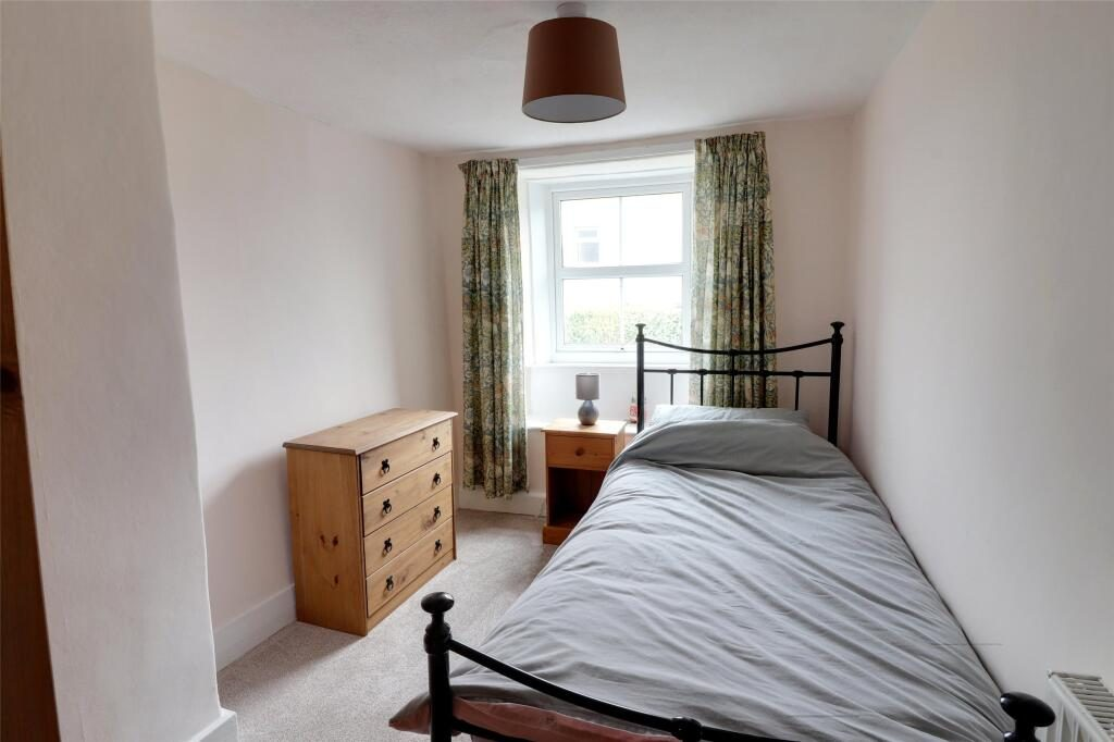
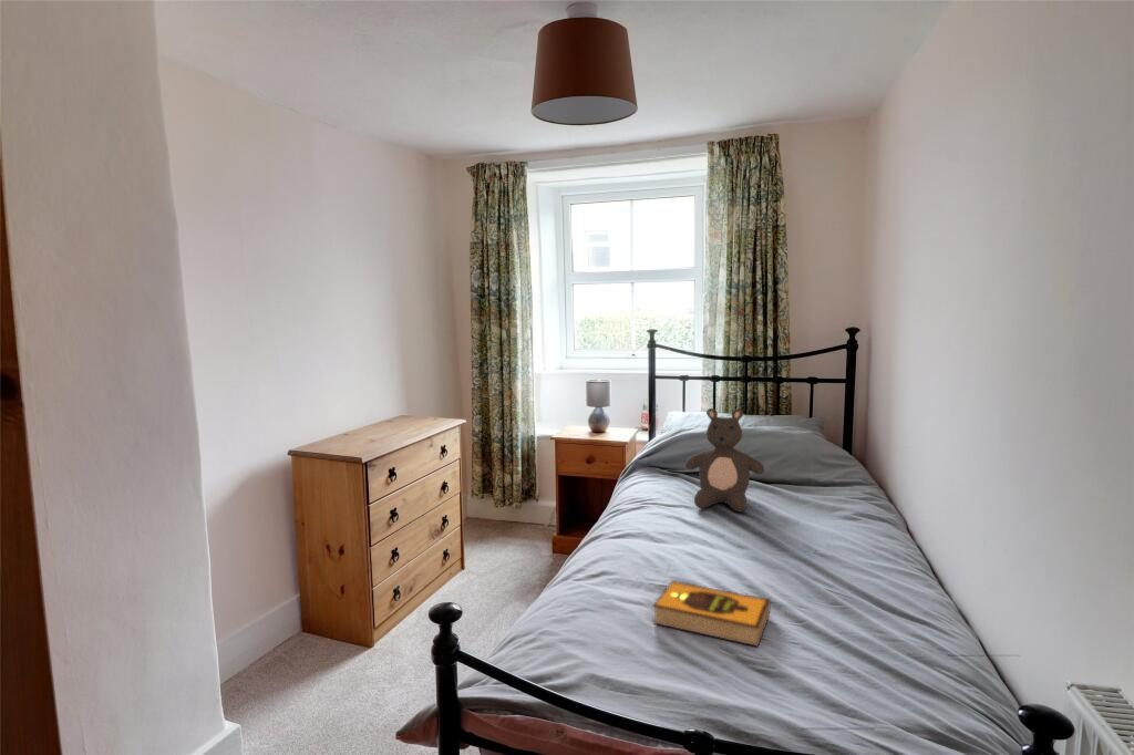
+ teddy bear (722, 457)
+ hardback book (712, 609)
